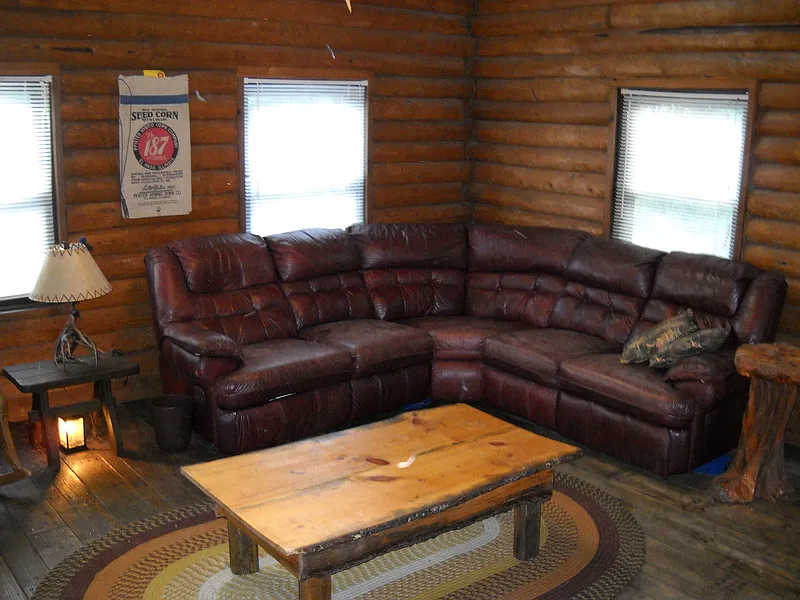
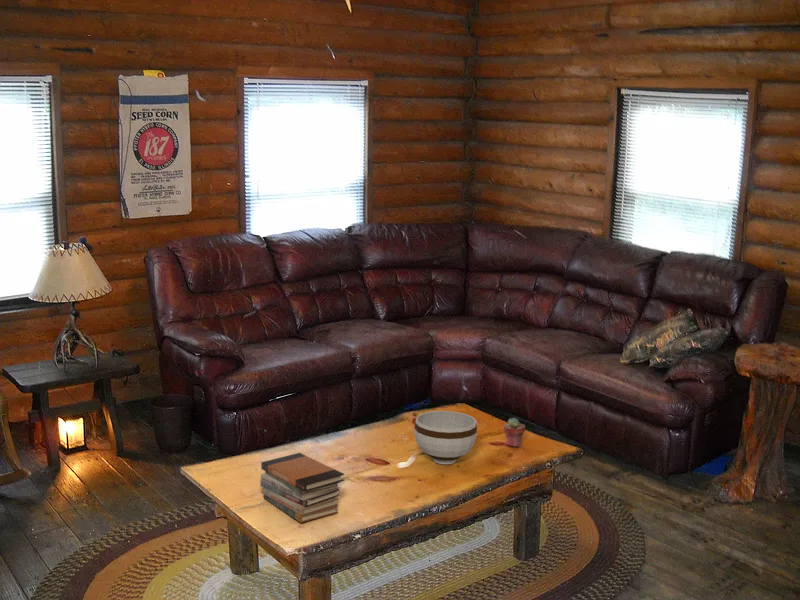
+ bowl (445, 440)
+ potted succulent (514, 431)
+ book stack (300, 486)
